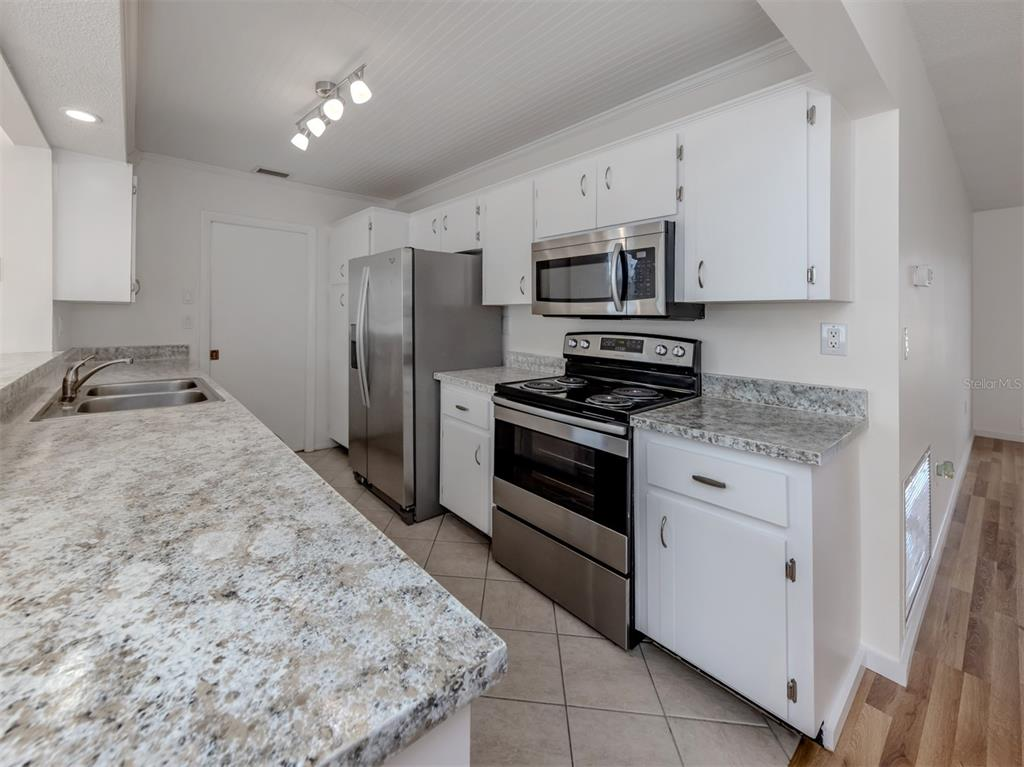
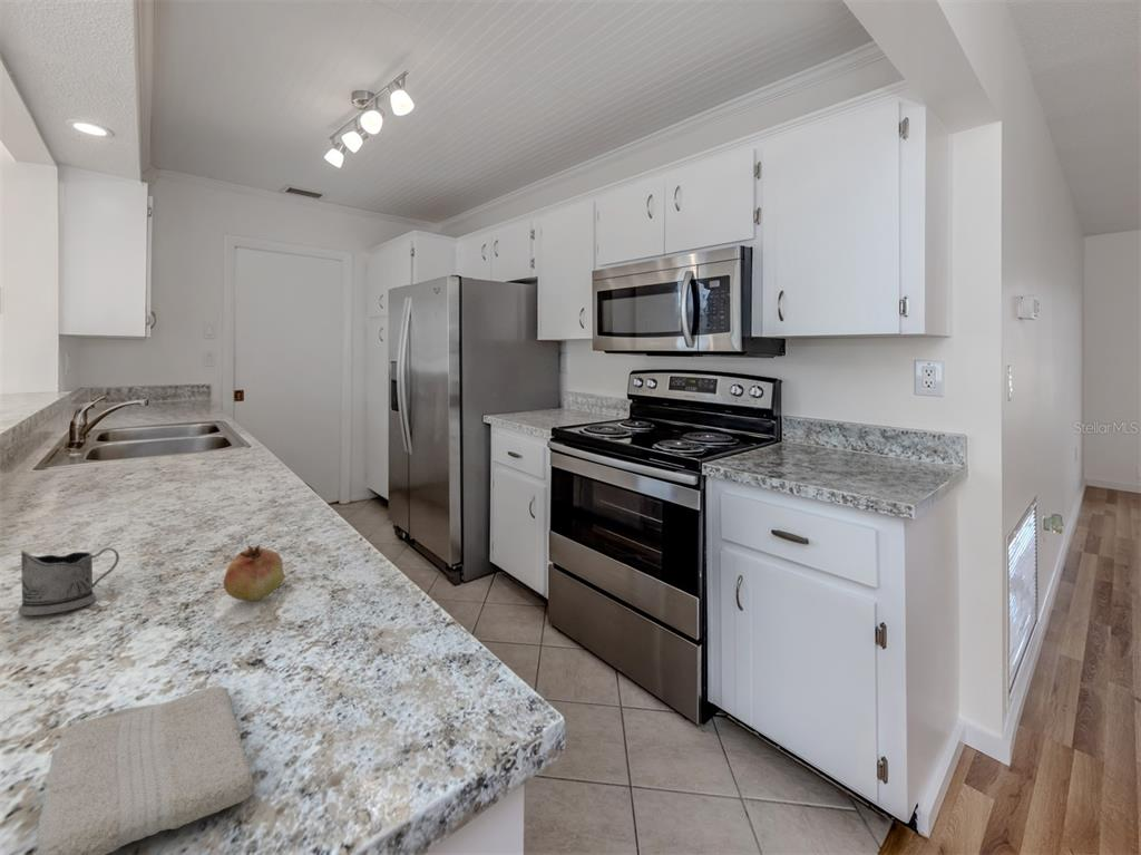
+ washcloth (153, 757)
+ tea glass holder (71, 573)
+ fruit (255, 571)
